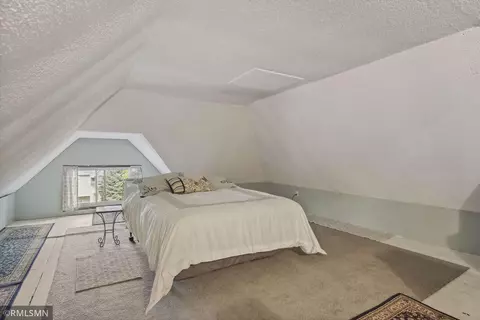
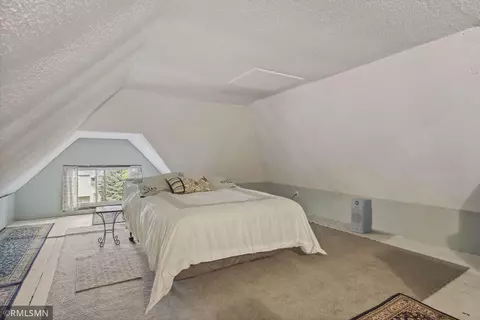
+ air purifier (361, 214)
